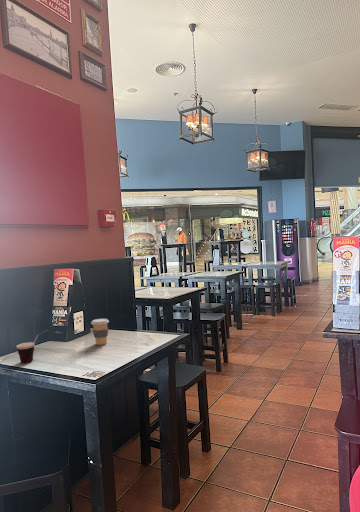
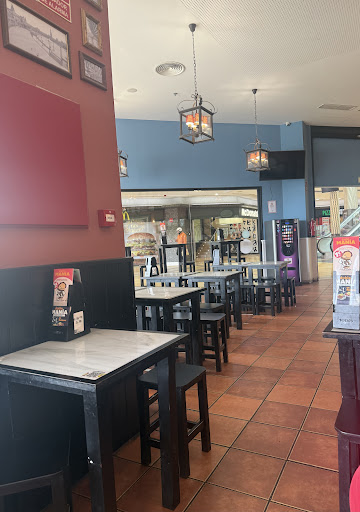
- coffee cup (100, 331)
- cup (33, 345)
